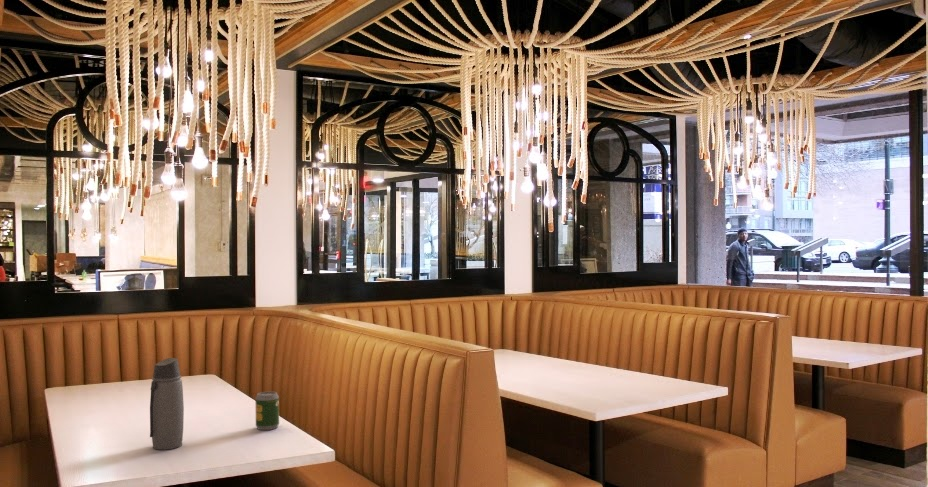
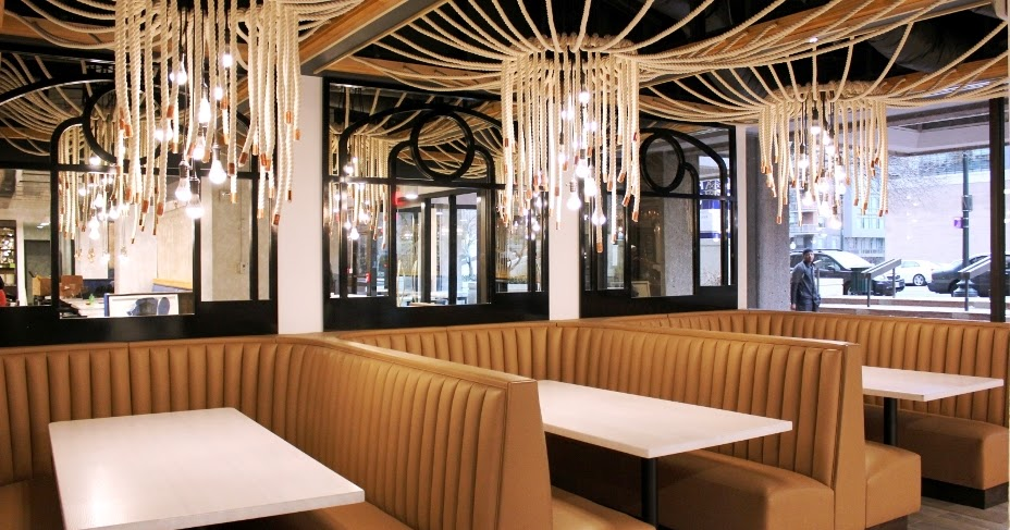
- soda can (267, 410)
- water bottle (165, 402)
